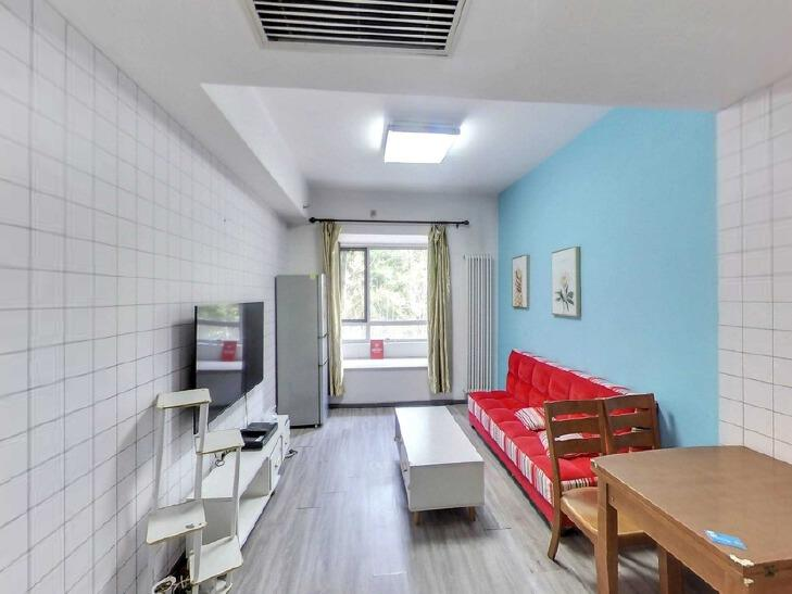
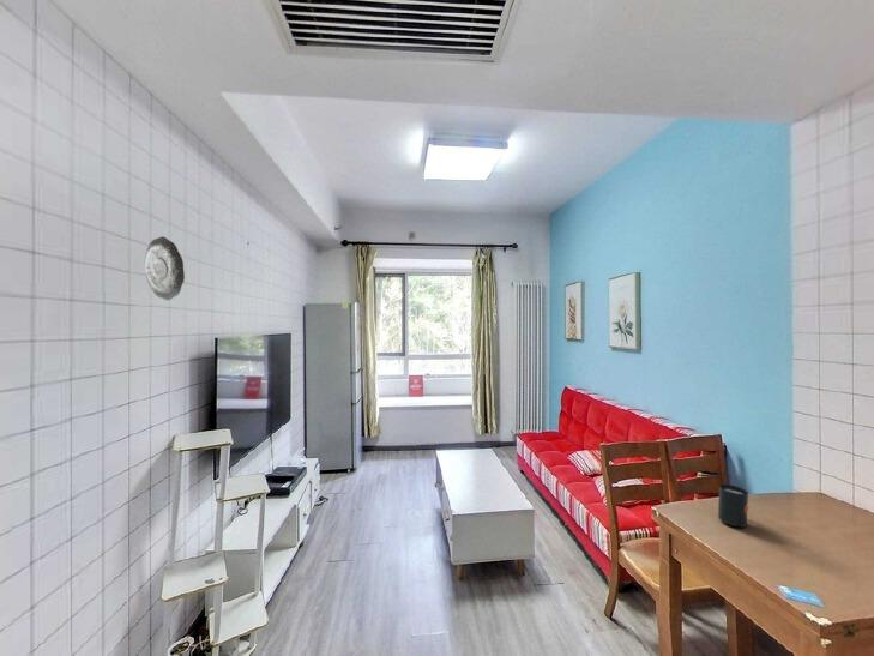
+ mug (733, 502)
+ decorative plate (163, 269)
